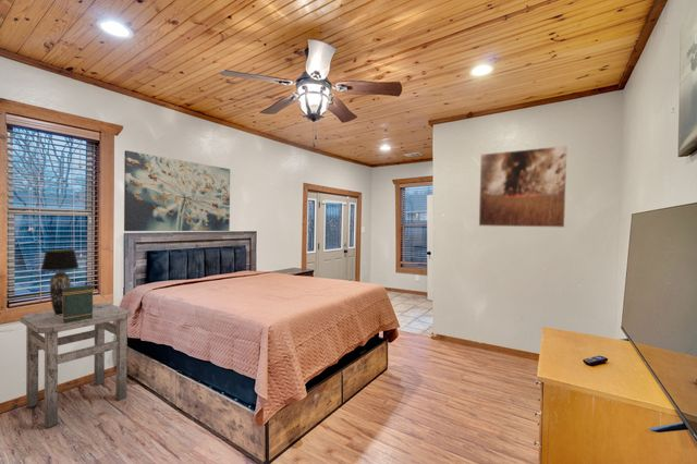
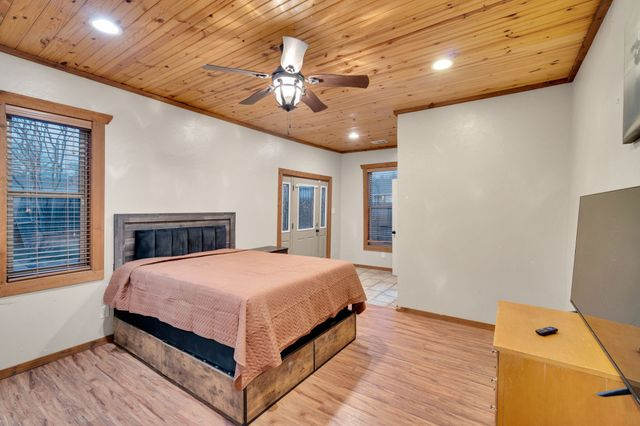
- table lamp (60, 282)
- side table (77, 357)
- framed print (519, 188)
- book (77, 303)
- wall art (183, 196)
